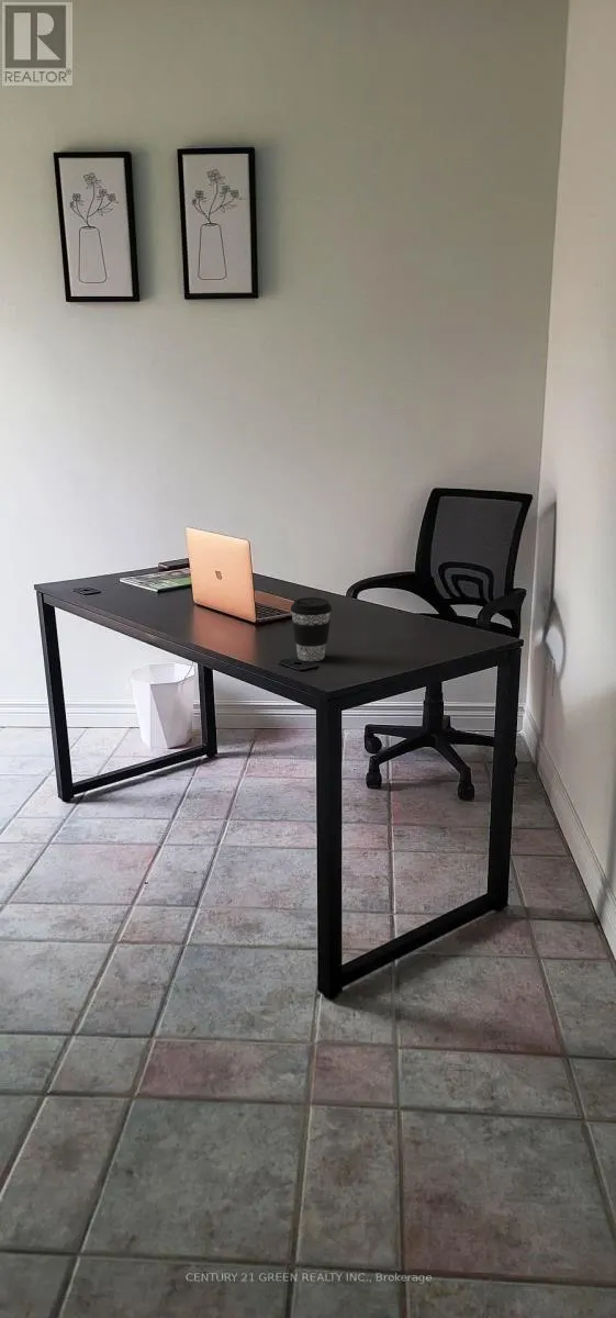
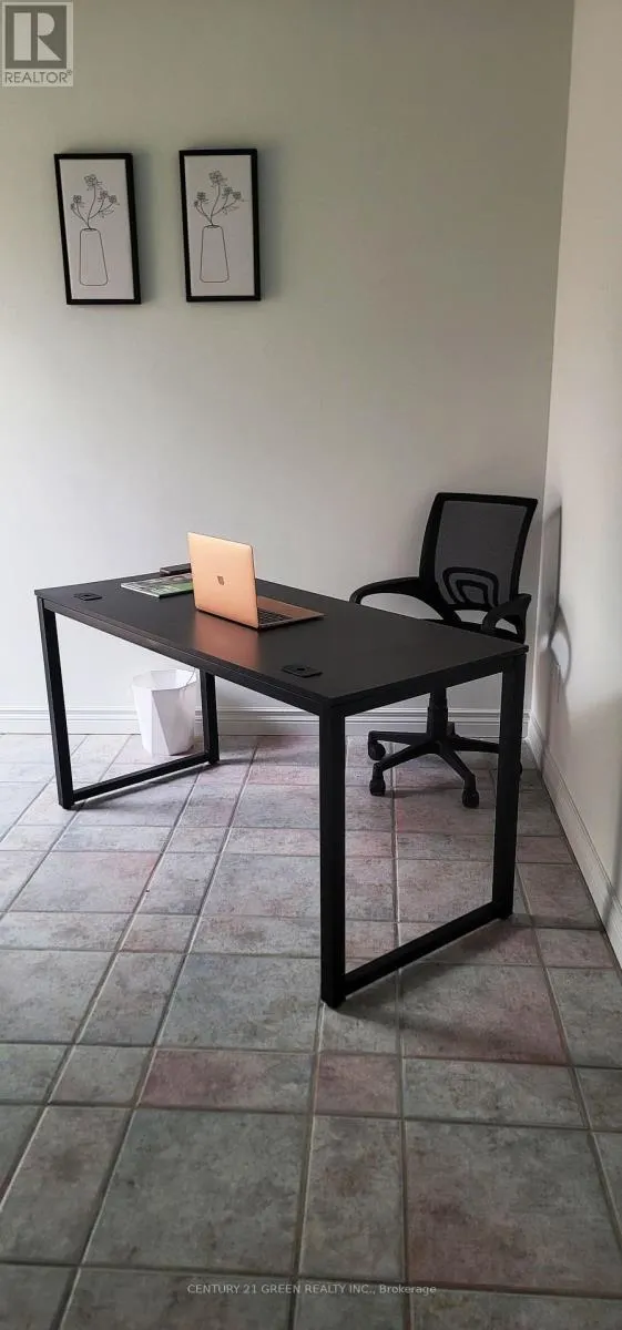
- coffee cup (311, 629)
